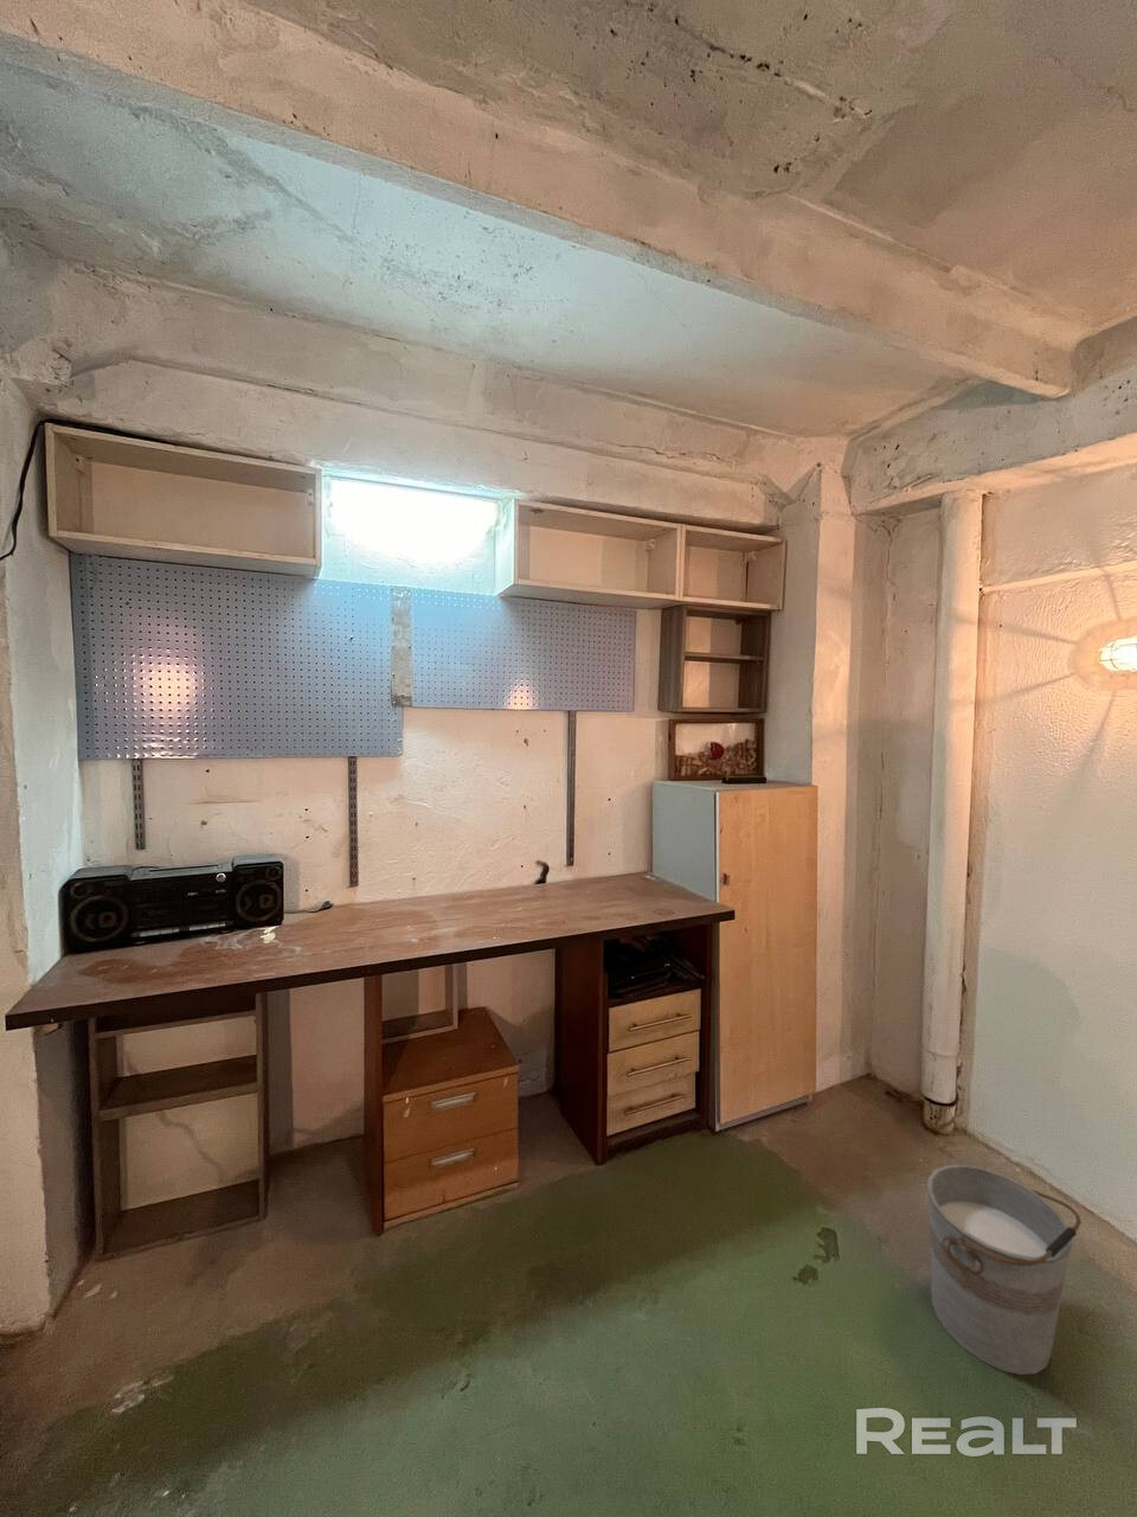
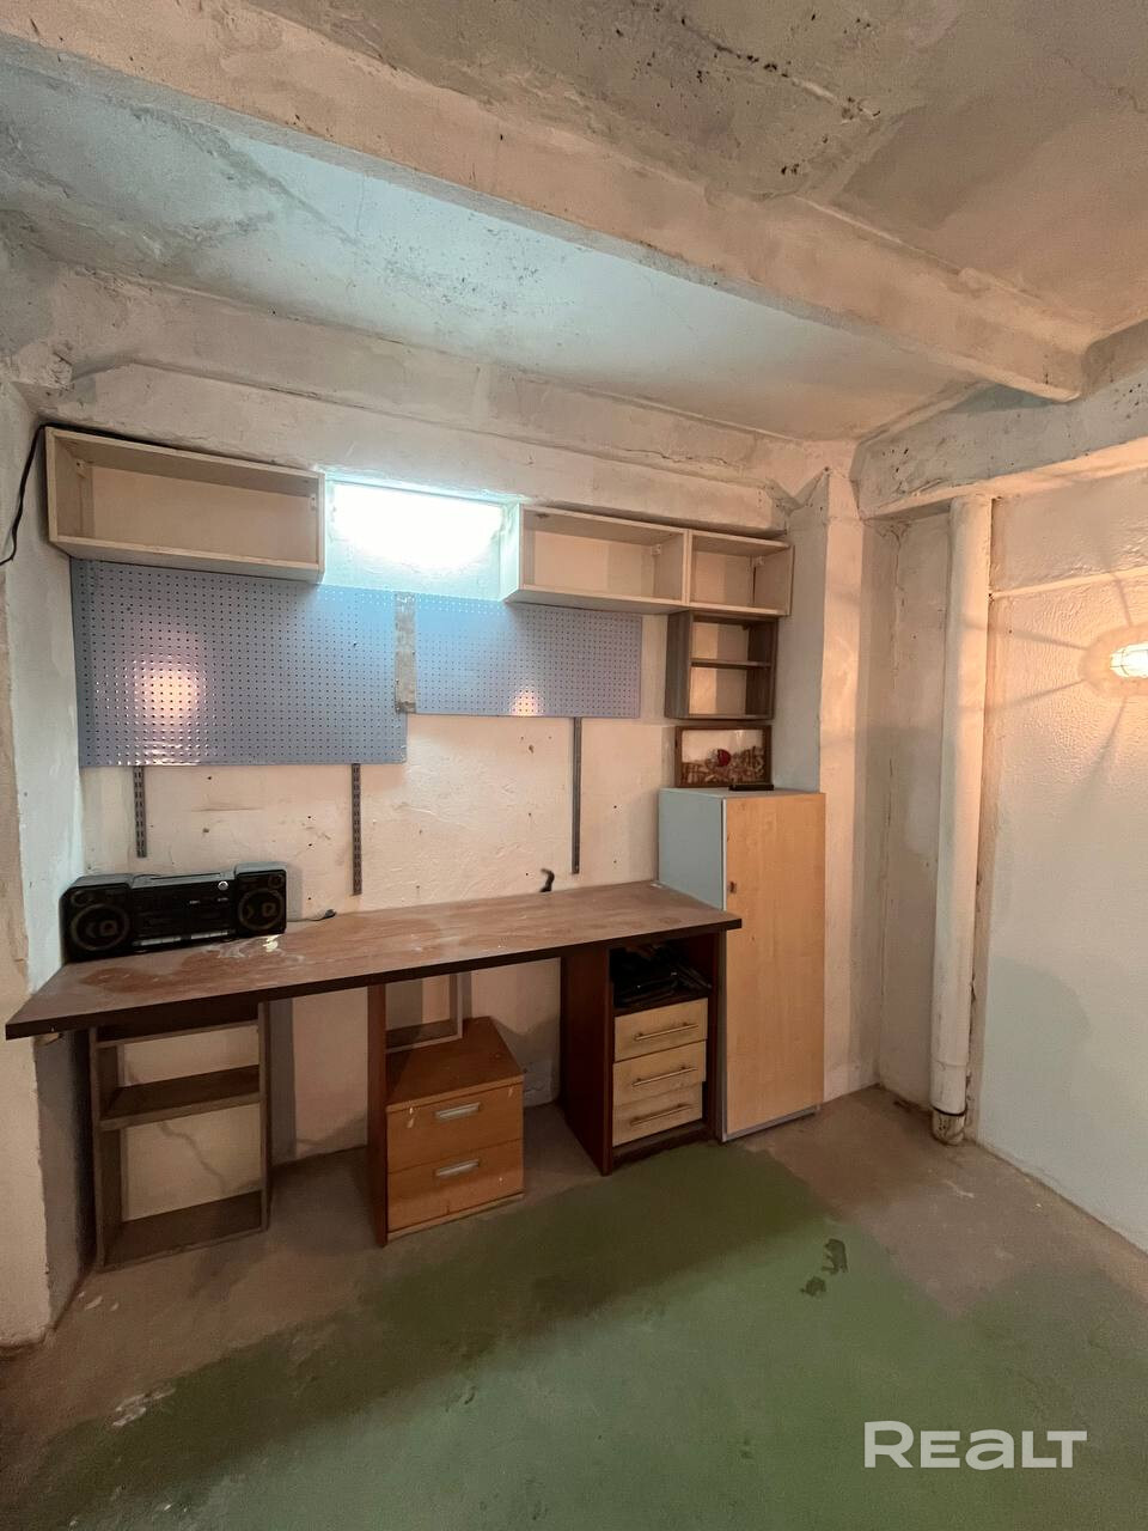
- bucket (991, 1260)
